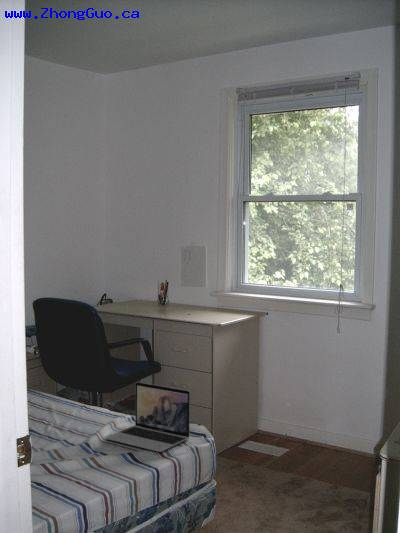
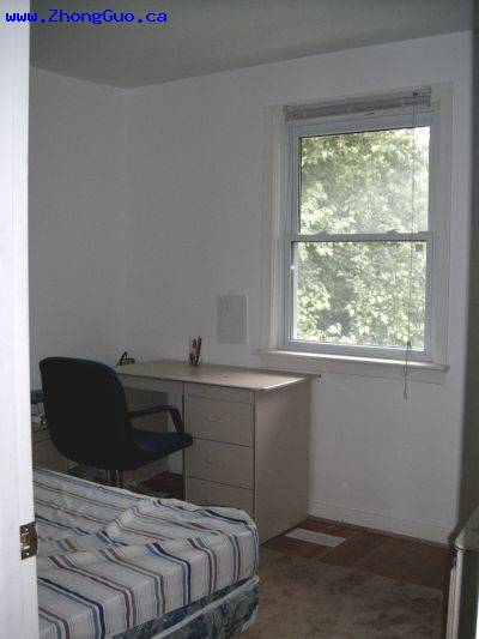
- laptop (147, 415)
